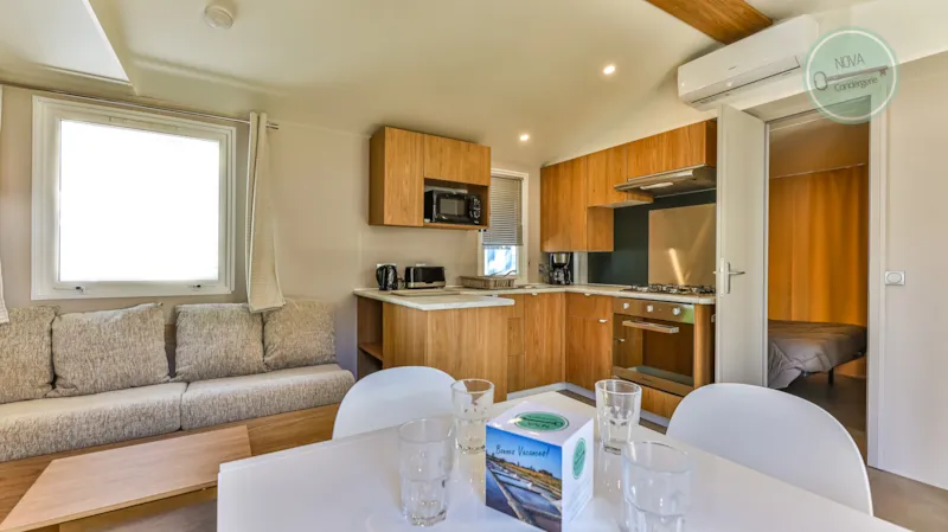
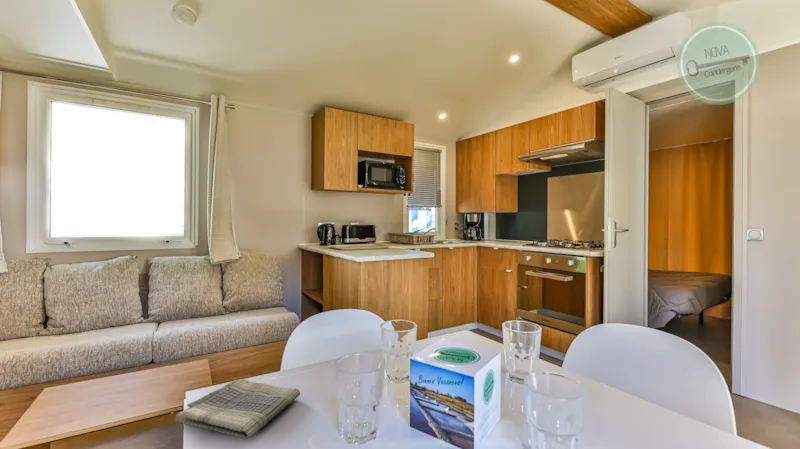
+ dish towel (241, 402)
